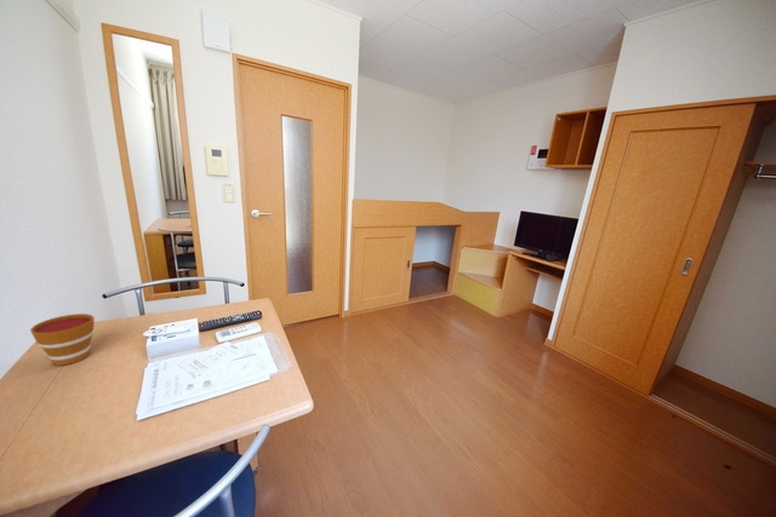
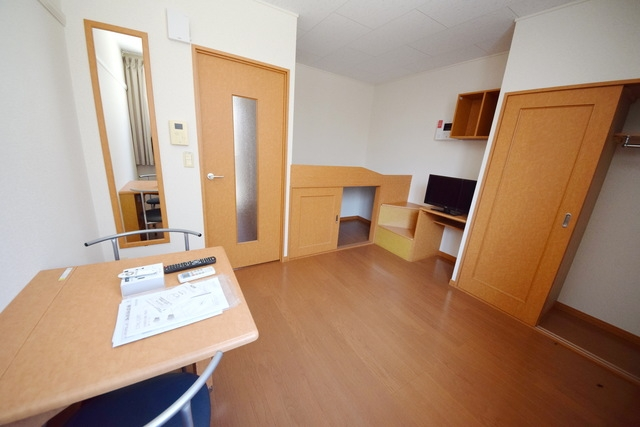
- cup (70, 338)
